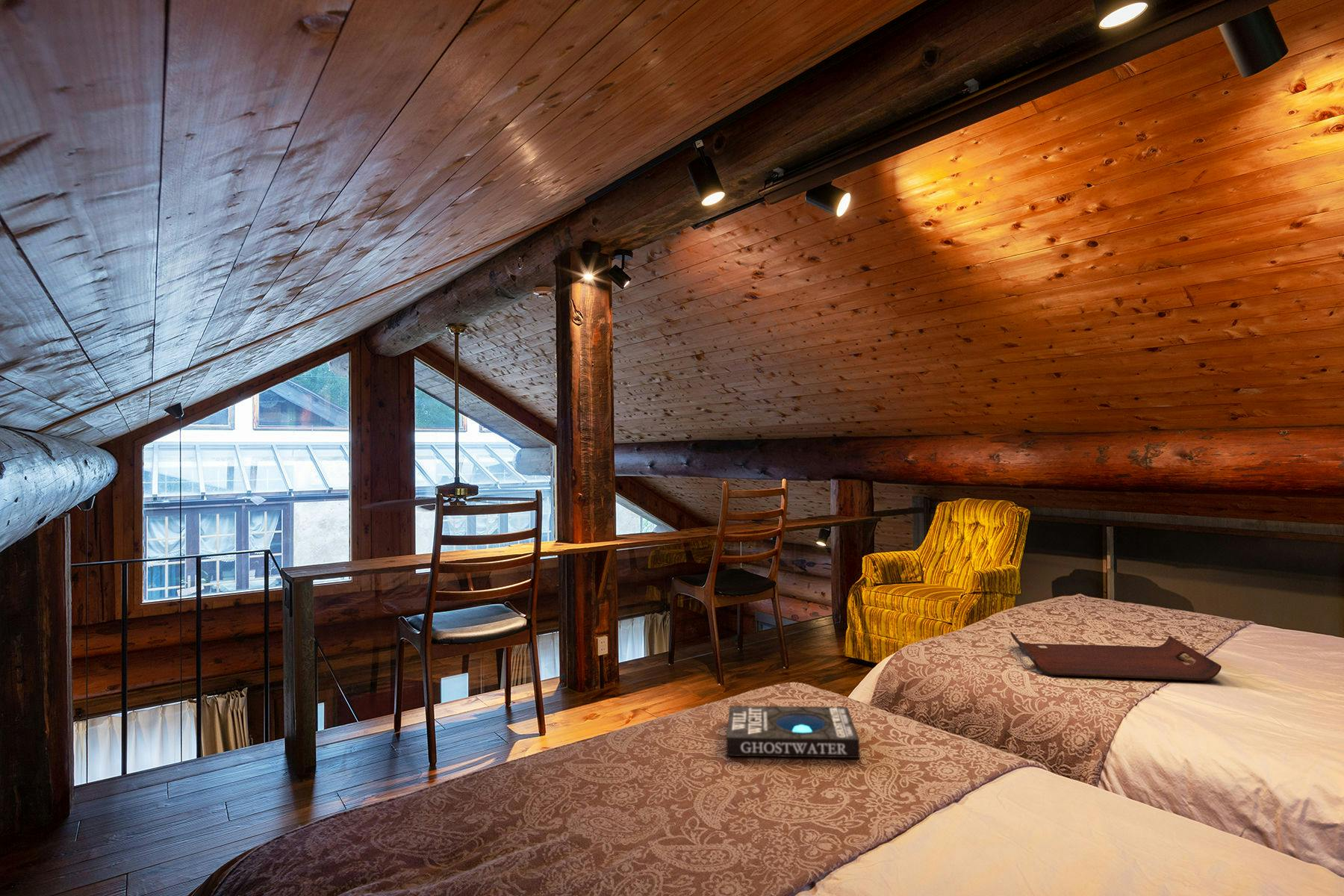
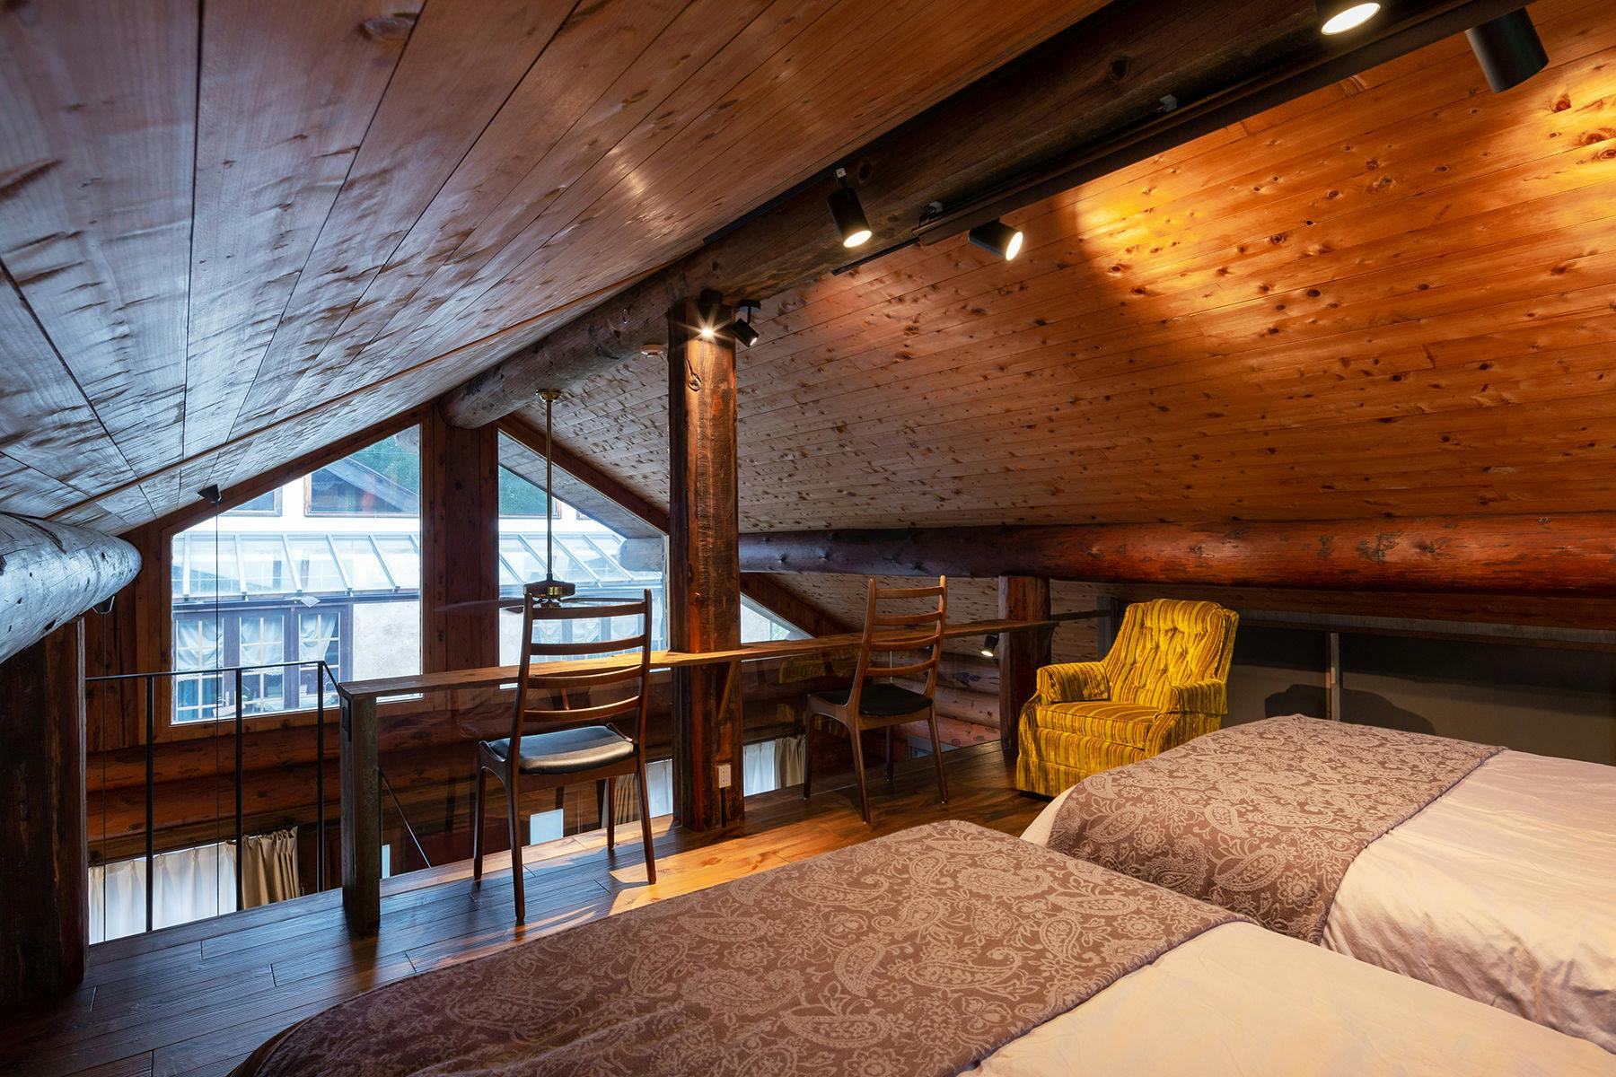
- serving tray (1105, 654)
- book (790, 729)
